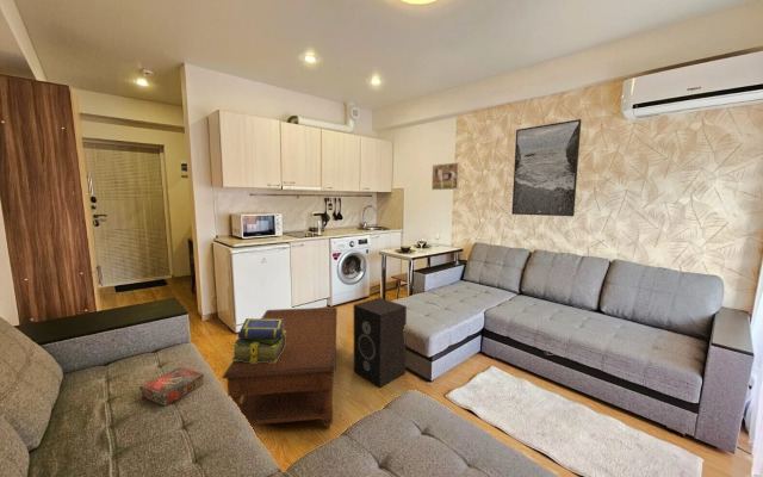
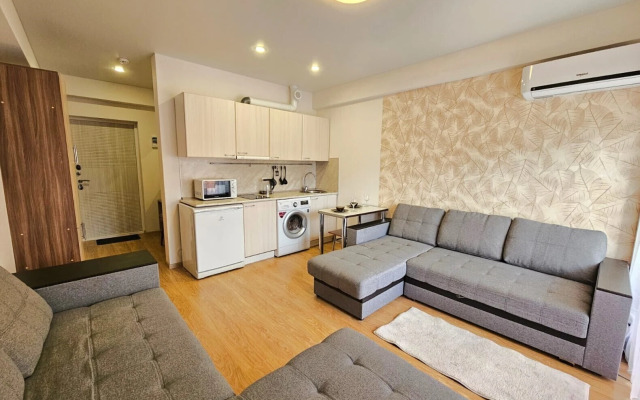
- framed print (445, 176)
- stack of books (261, 337)
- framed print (544, 171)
- book (173, 384)
- coffee table (293, 358)
- speaker (379, 339)
